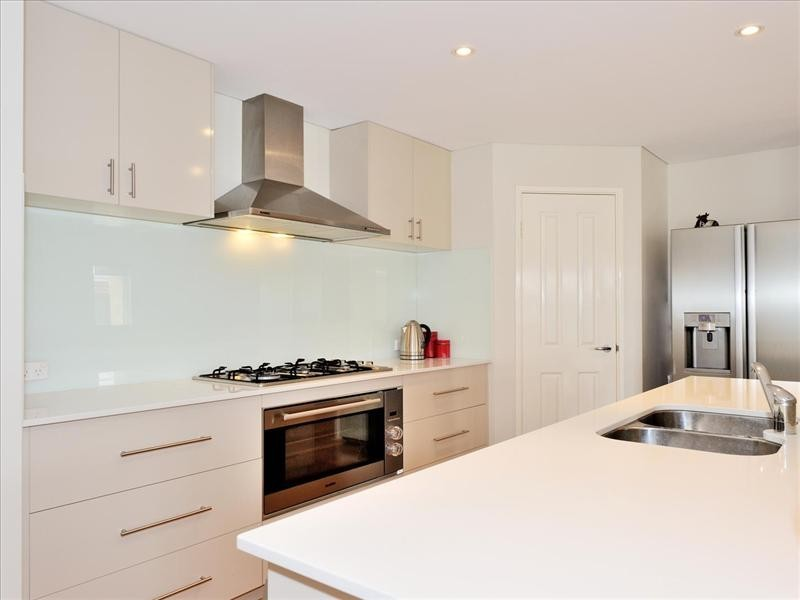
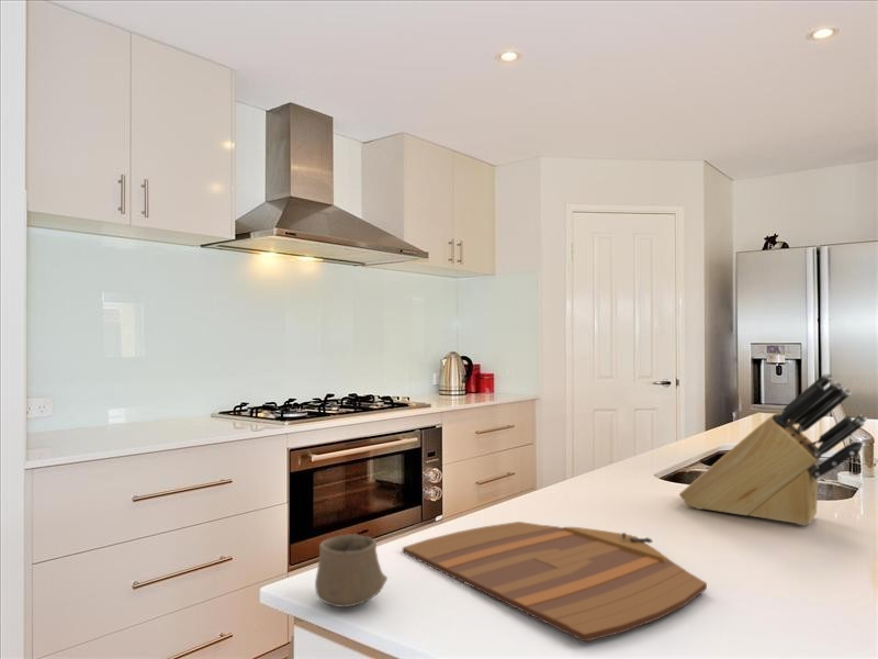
+ knife block (768, 443)
+ cup (348, 571)
+ cutting board (565, 556)
